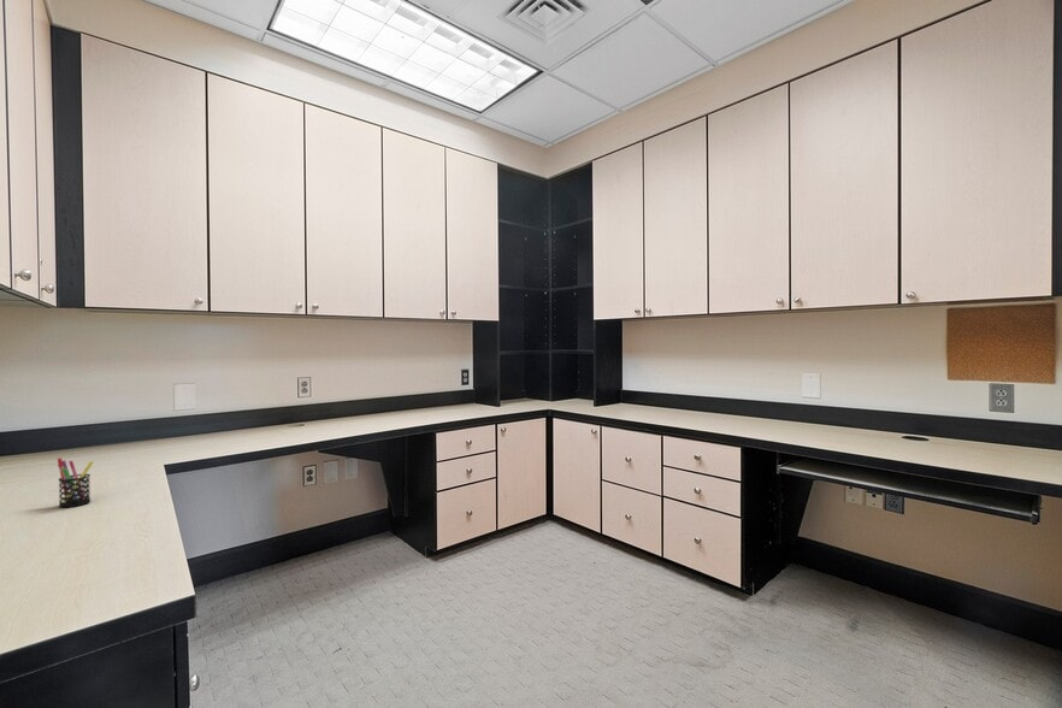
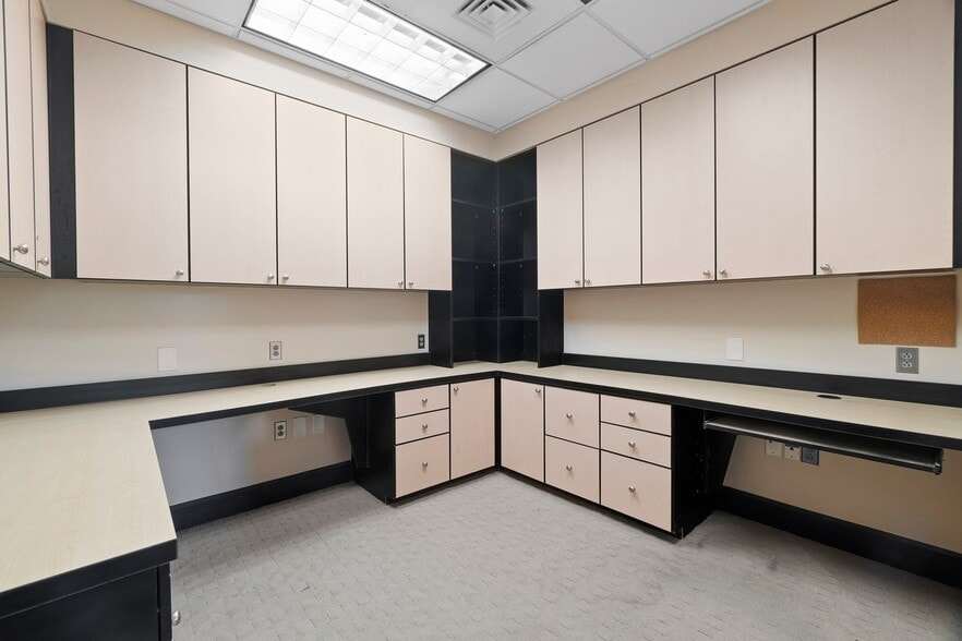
- pen holder (71, 480)
